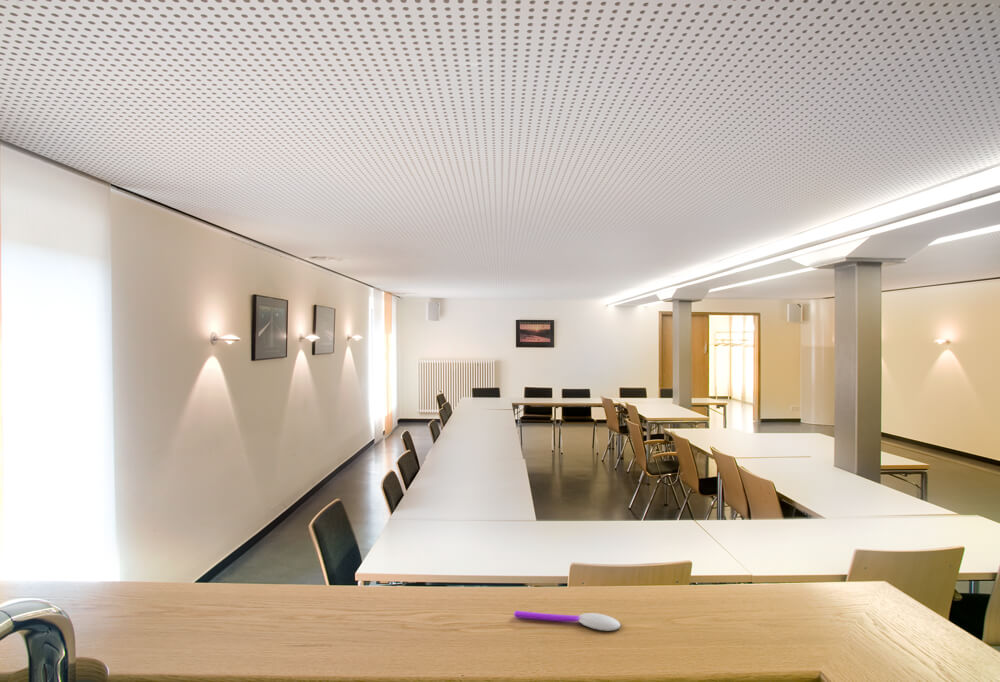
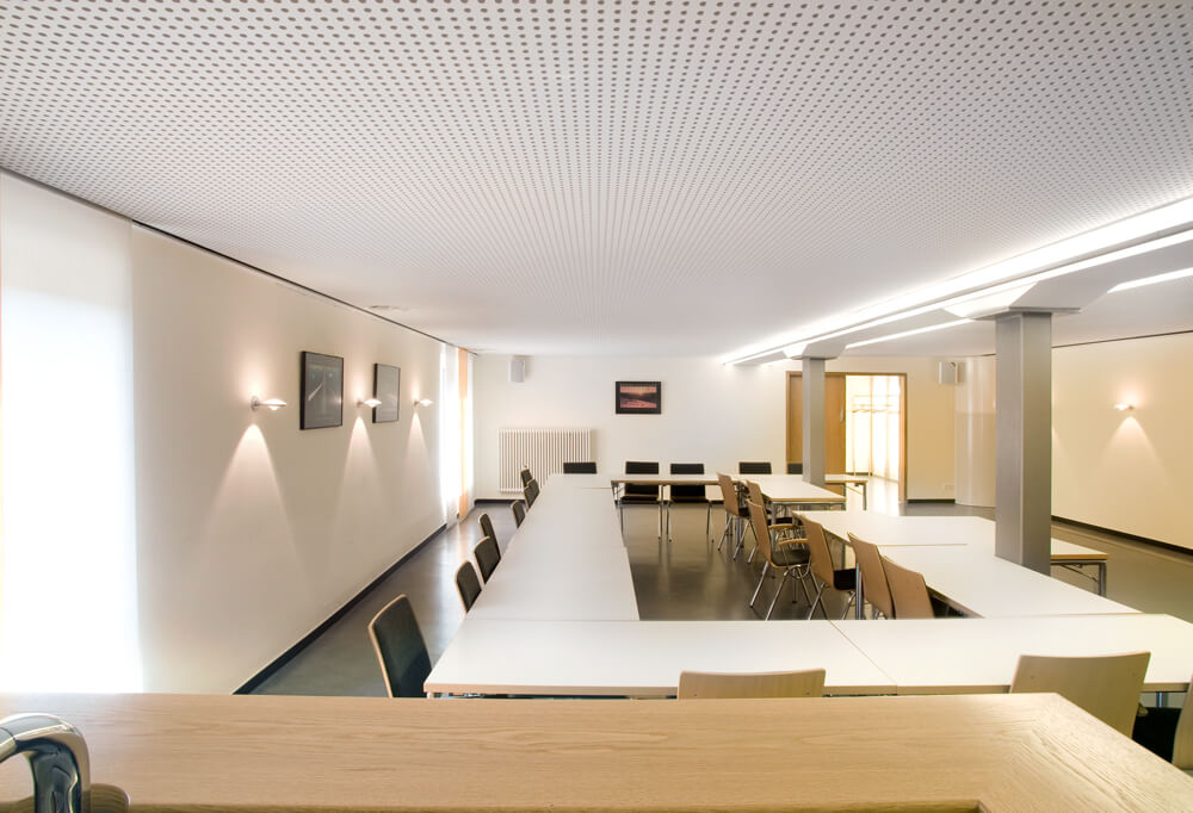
- spoon (566, 617)
